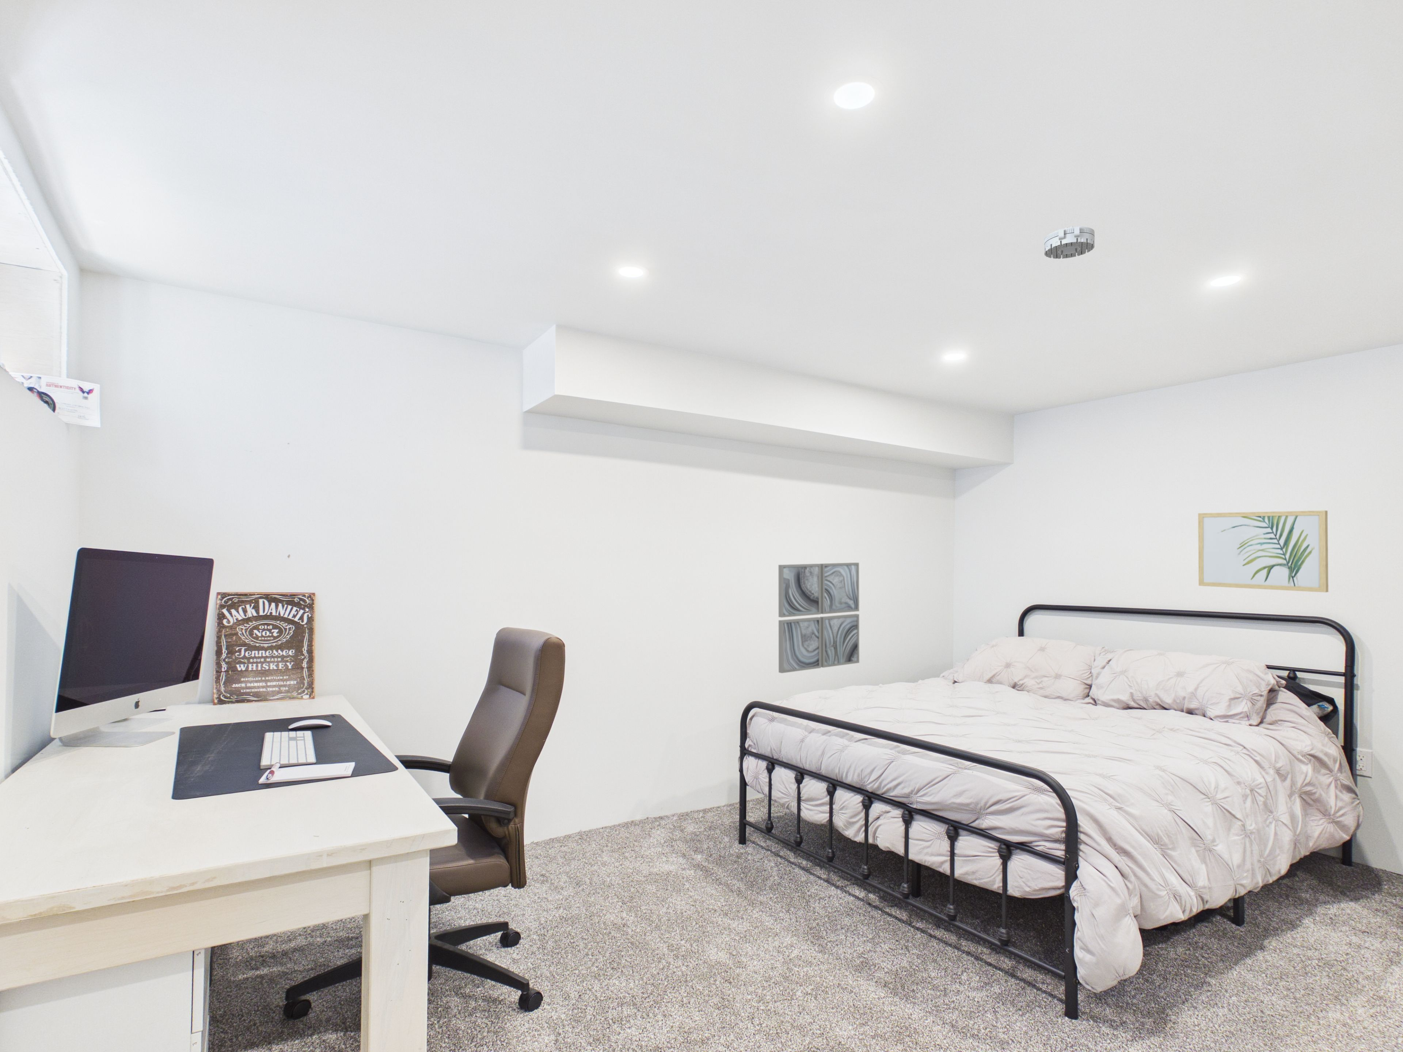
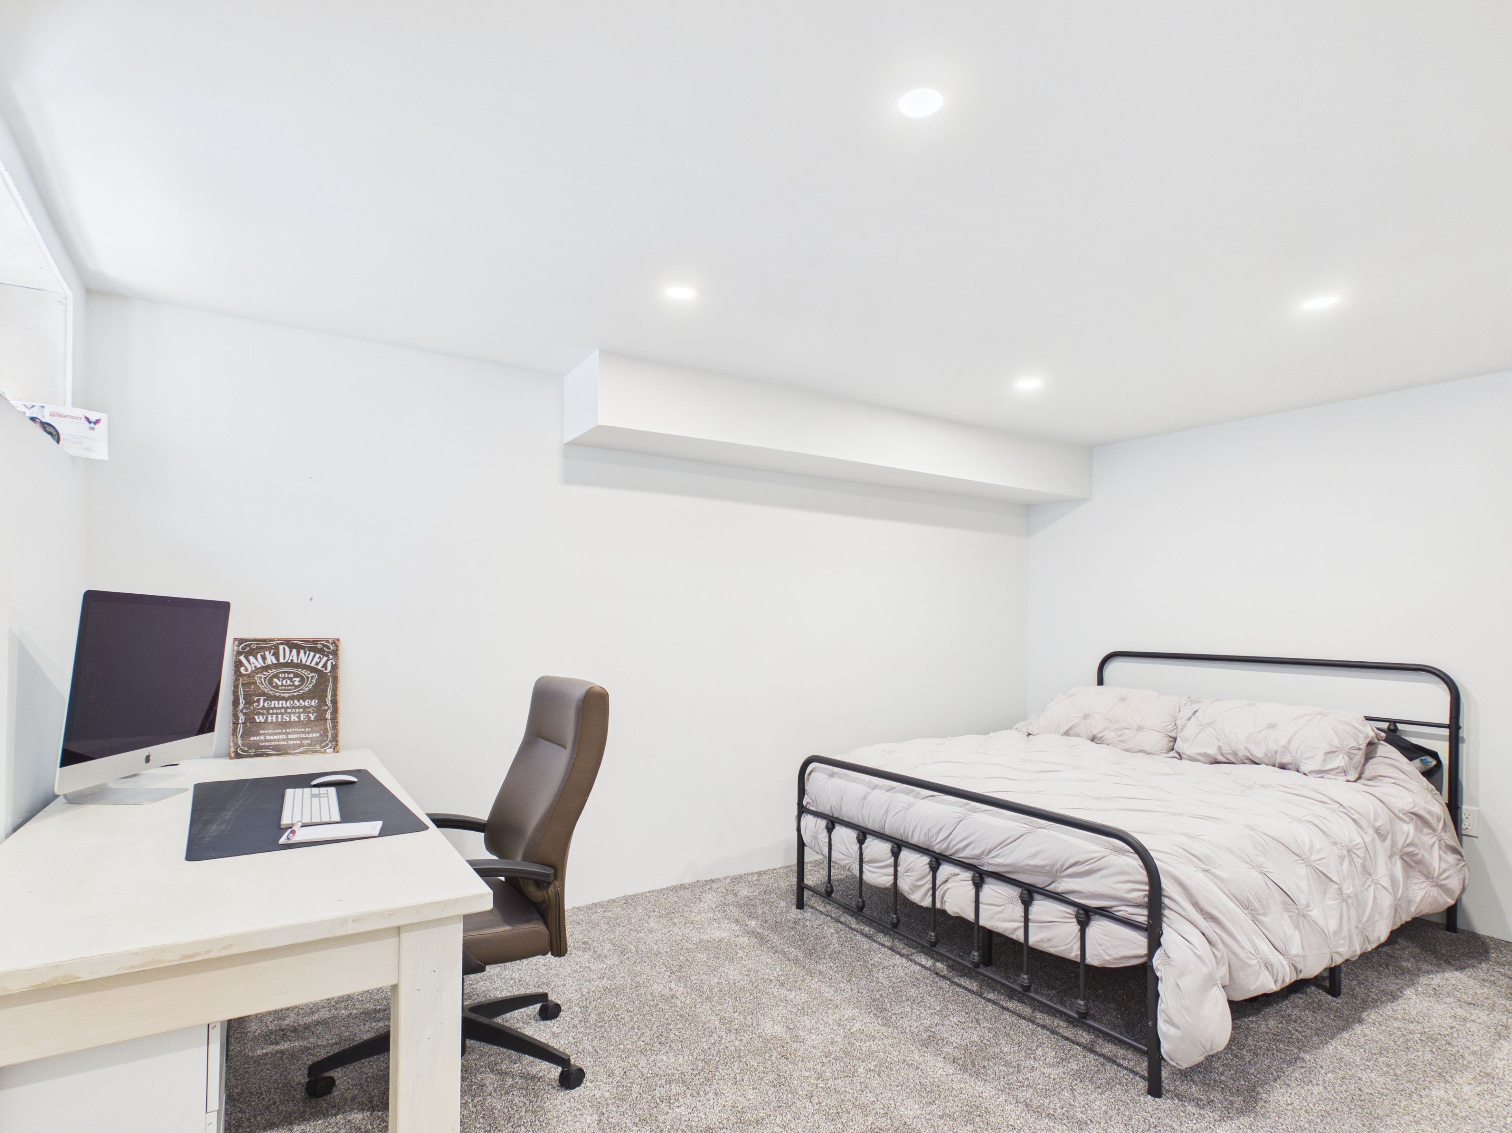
- wall art (820, 617)
- smoke detector (1068, 242)
- wall art (1259, 550)
